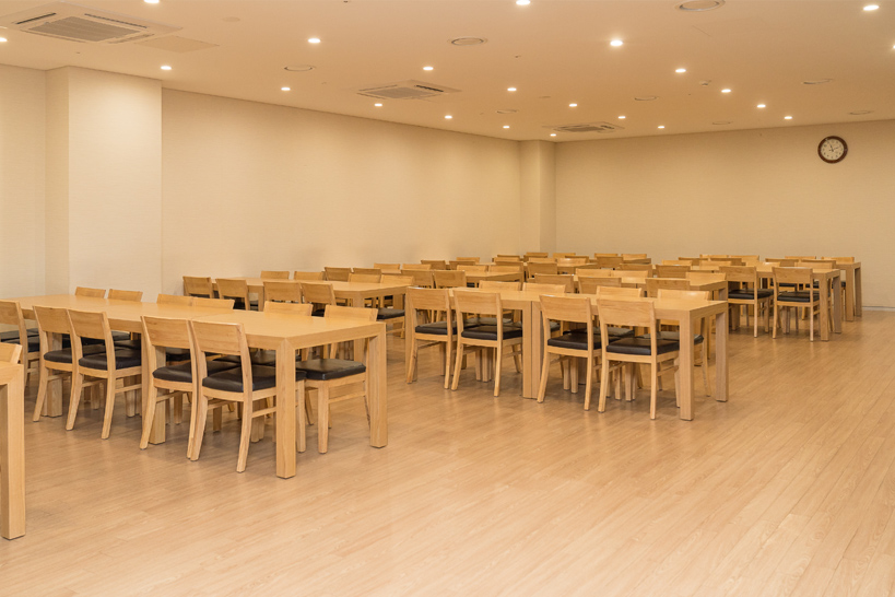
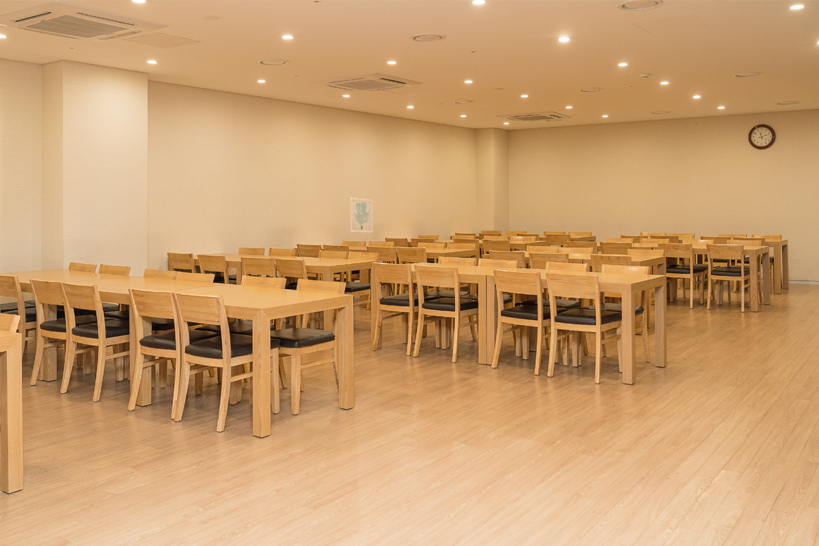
+ wall art (361, 215)
